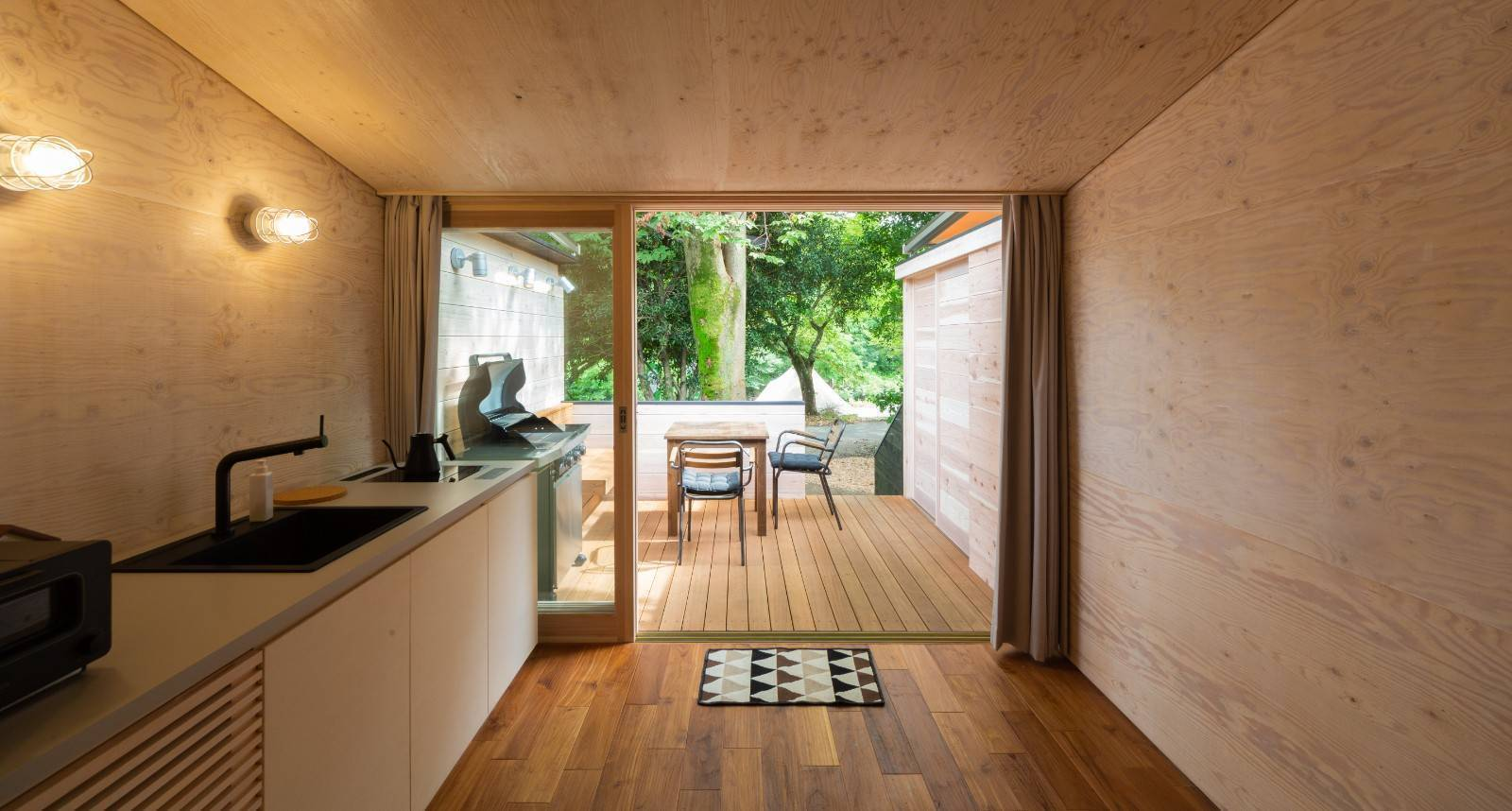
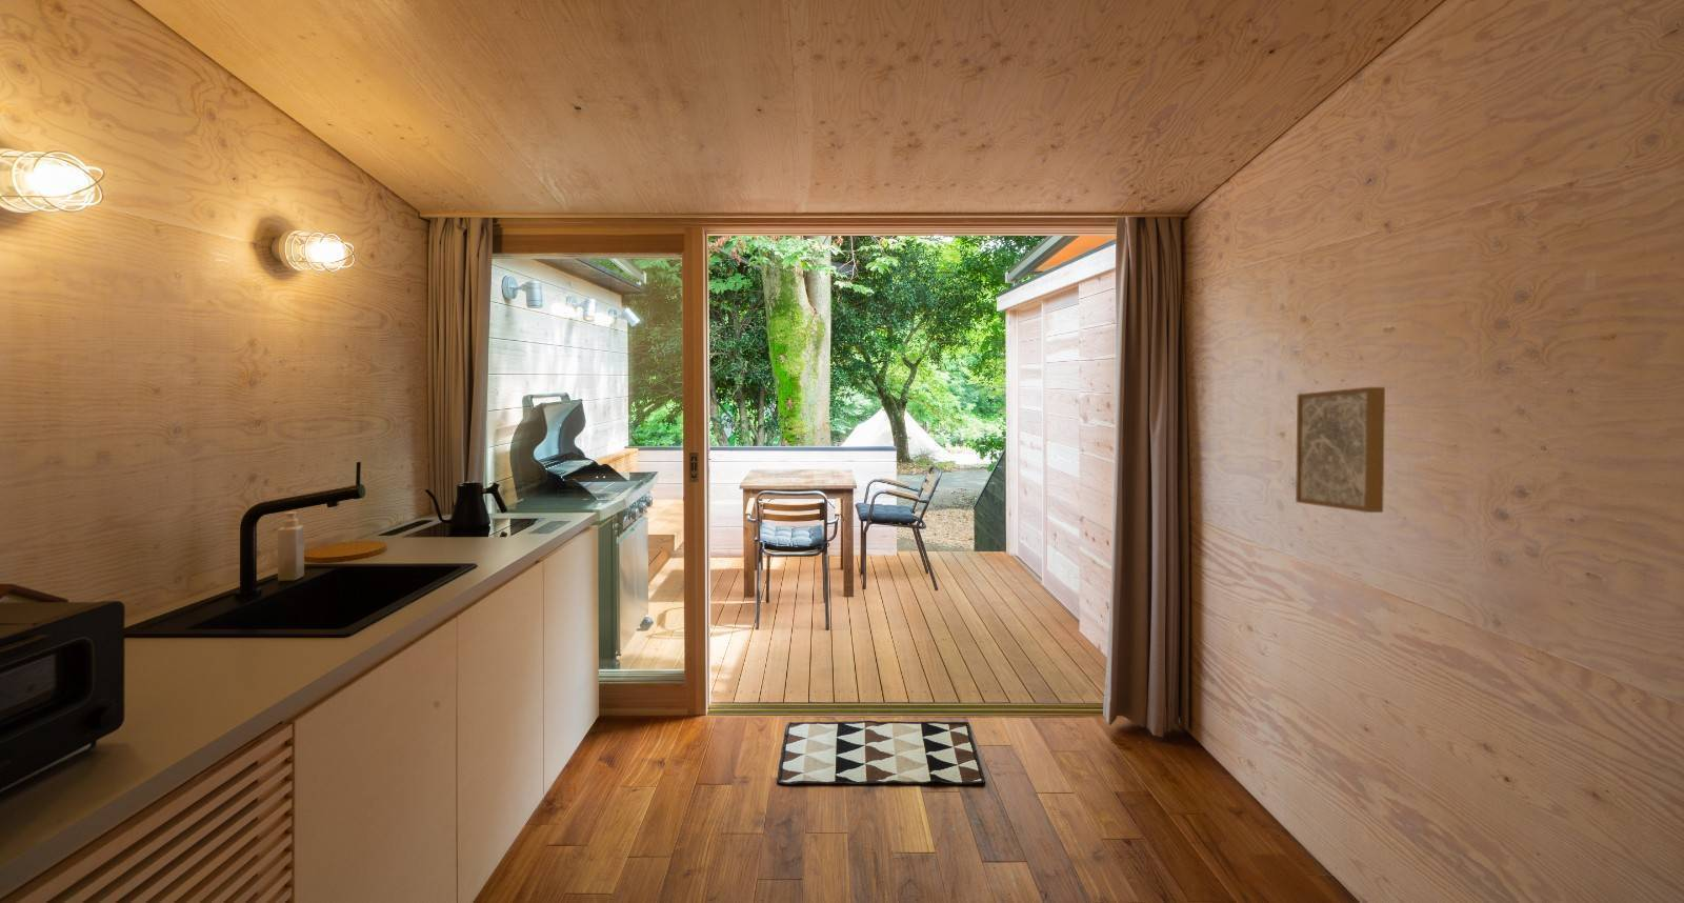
+ wall art (1337, 449)
